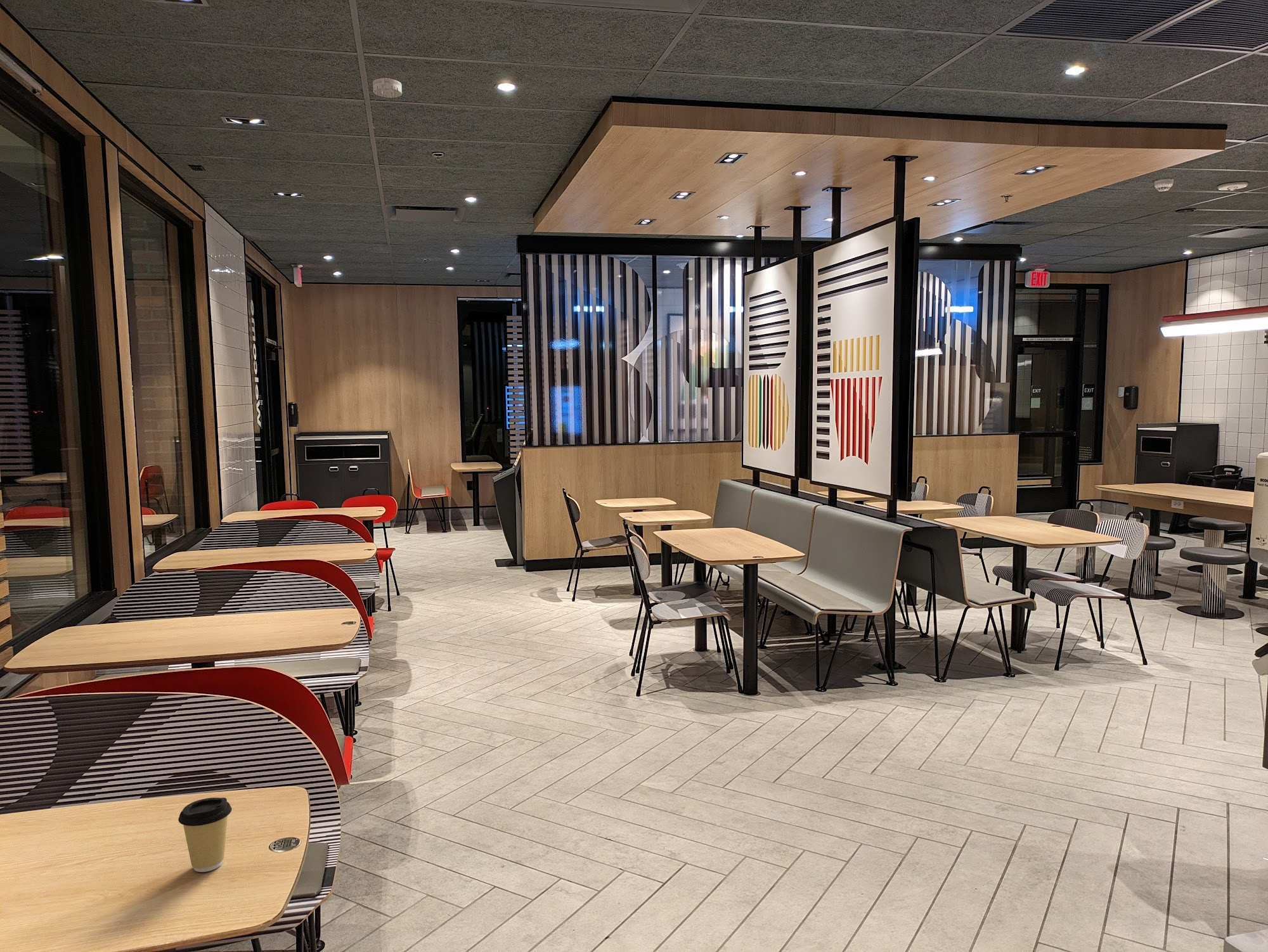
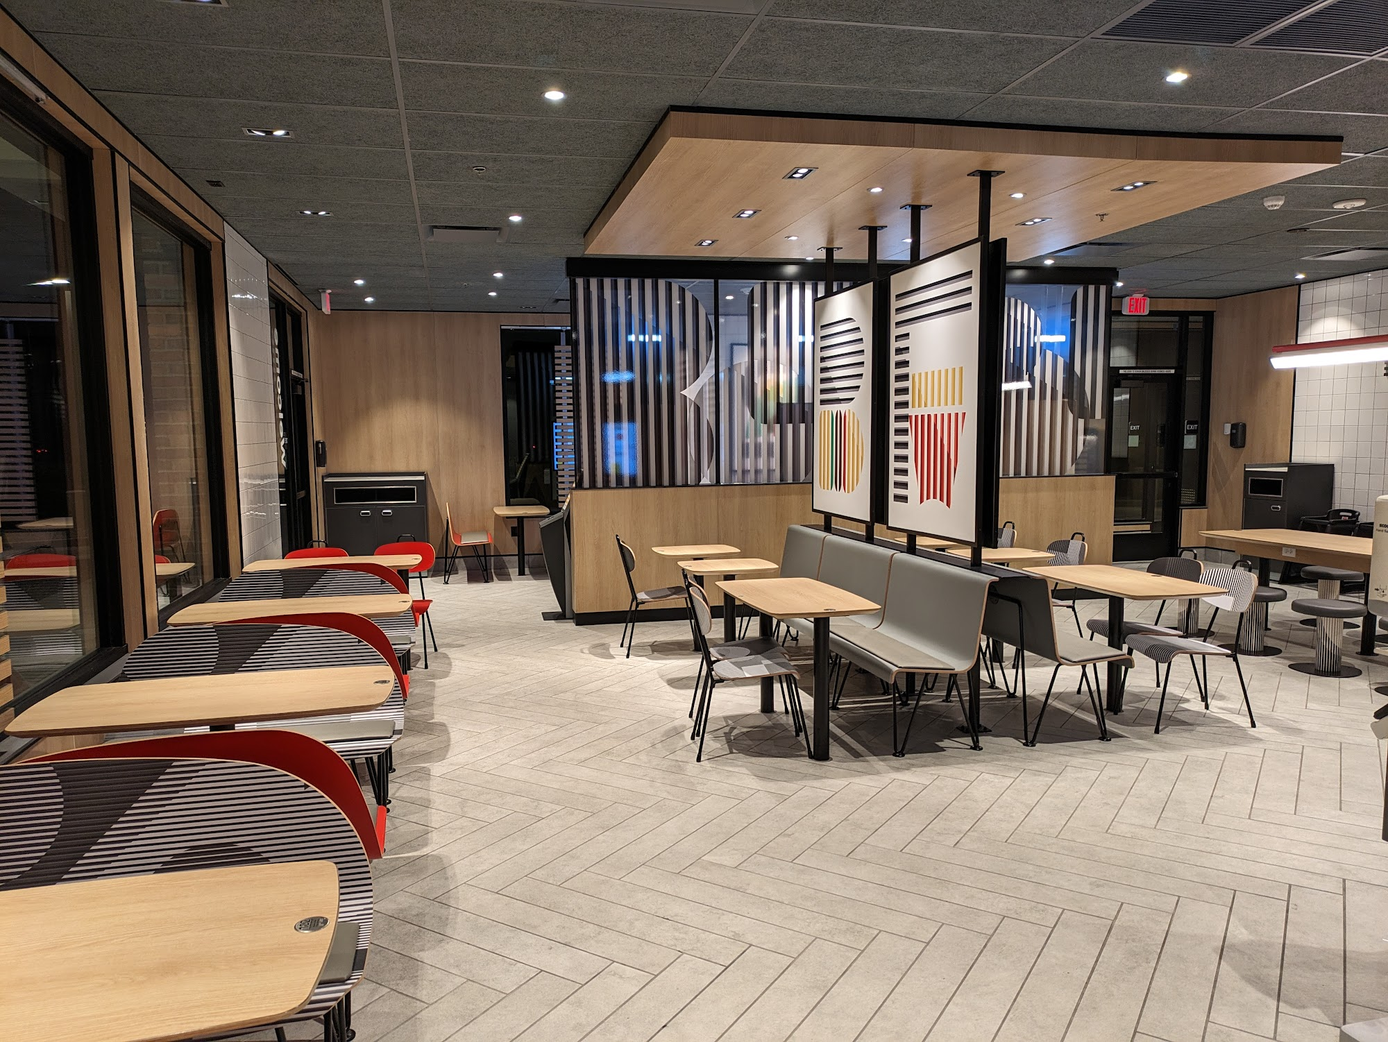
- coffee cup (206, 834)
- smoke detector (387, 87)
